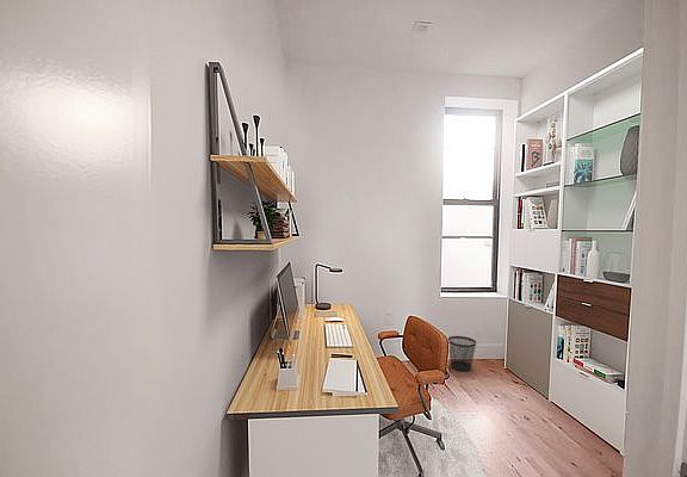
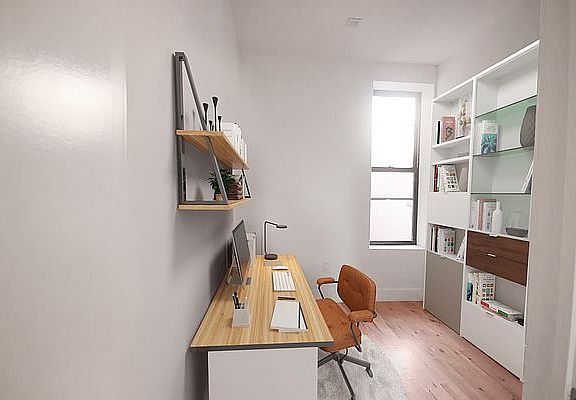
- wastebasket (460, 353)
